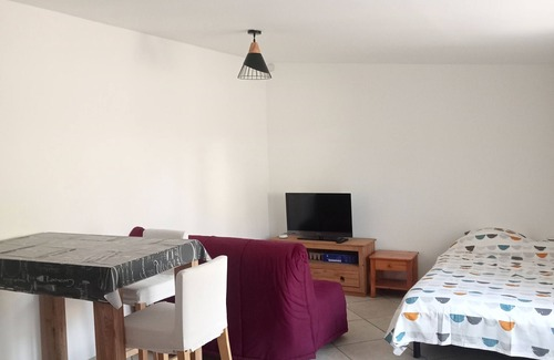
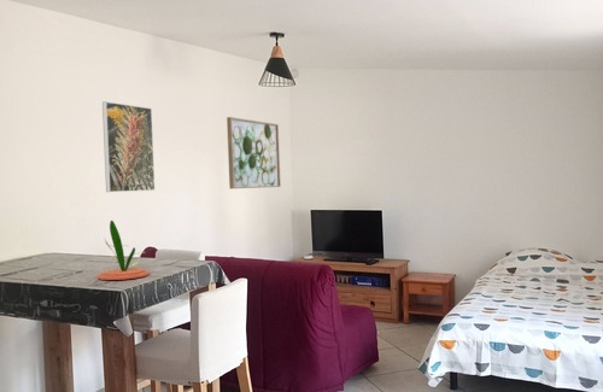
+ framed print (129, 148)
+ plant (122, 247)
+ wall art (256, 154)
